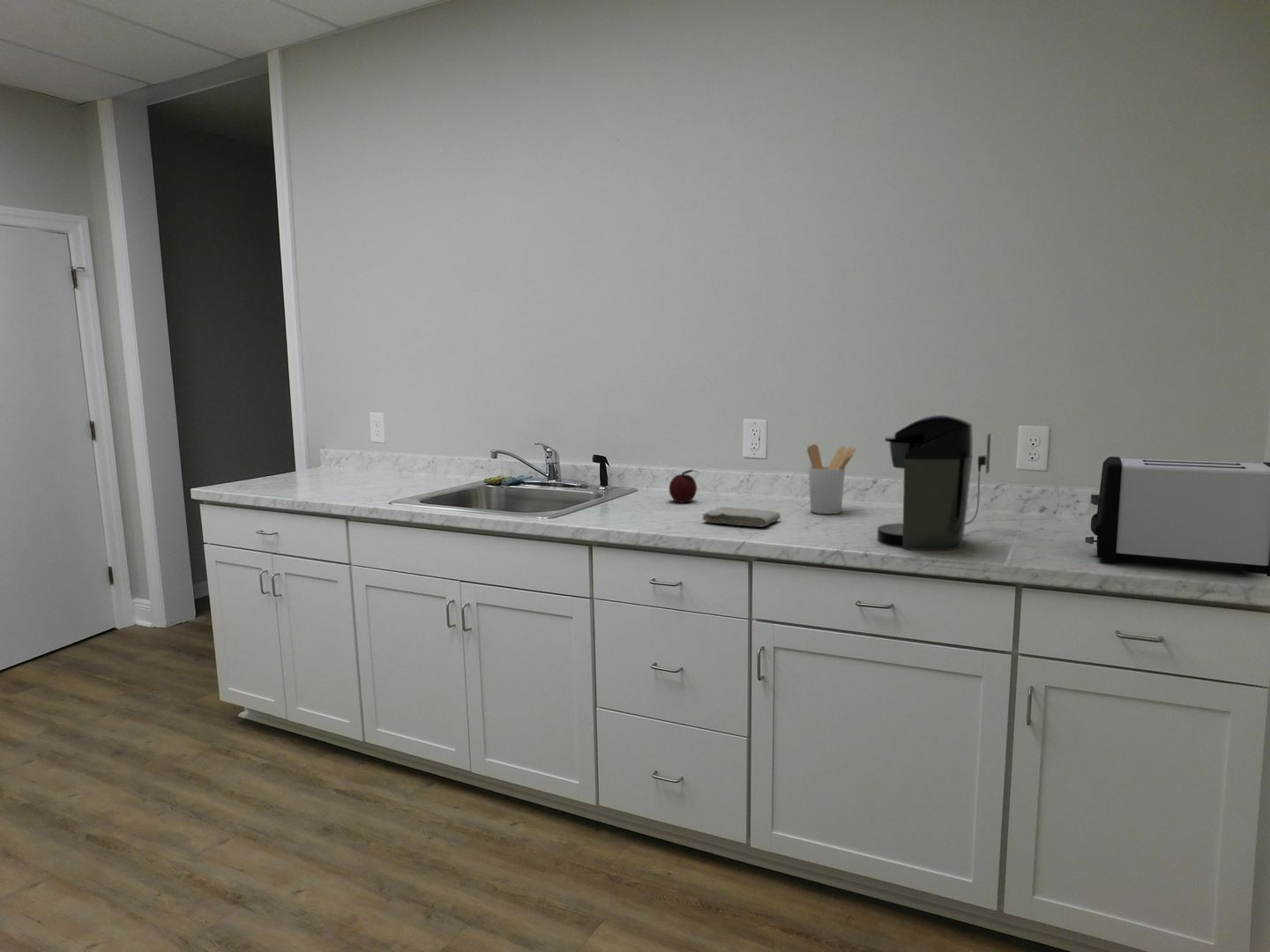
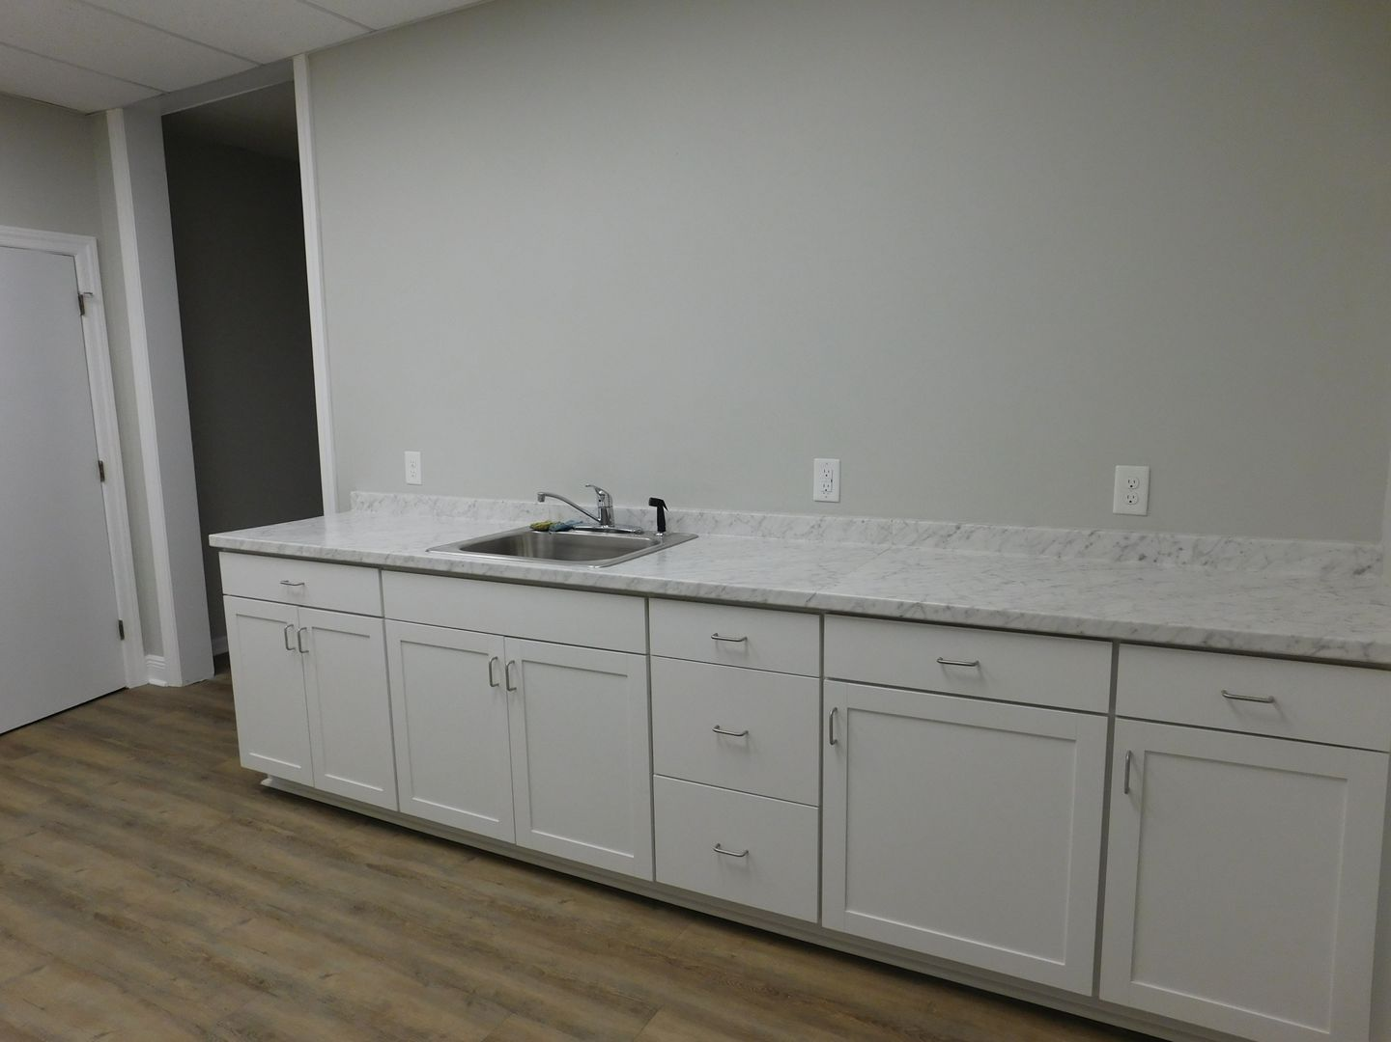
- fruit (684, 486)
- utensil holder (833, 478)
- washcloth (741, 516)
- coffee maker (933, 476)
- toaster (1185, 512)
